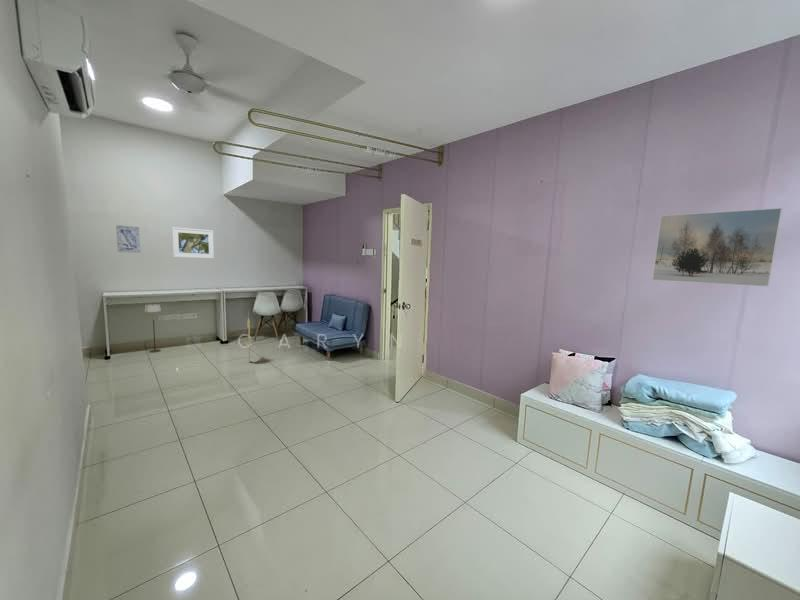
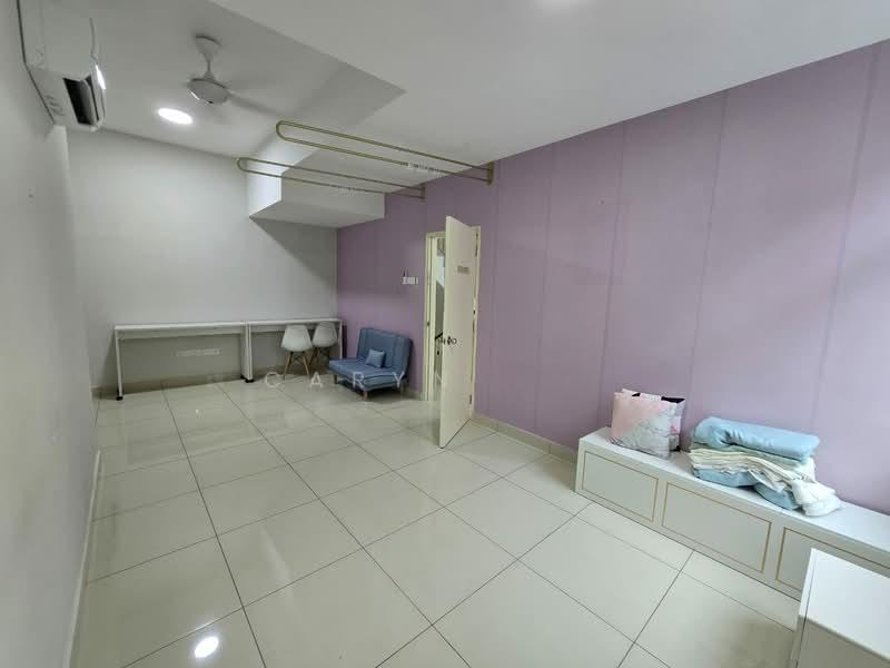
- wall art (128, 239)
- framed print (710, 248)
- floor lamp (160, 350)
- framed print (193, 243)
